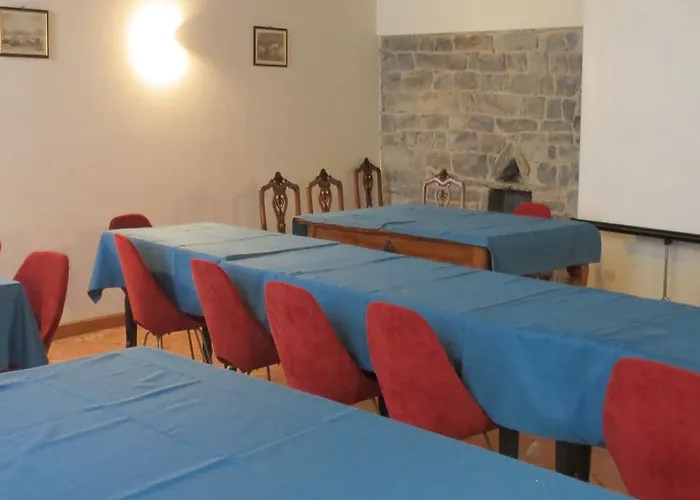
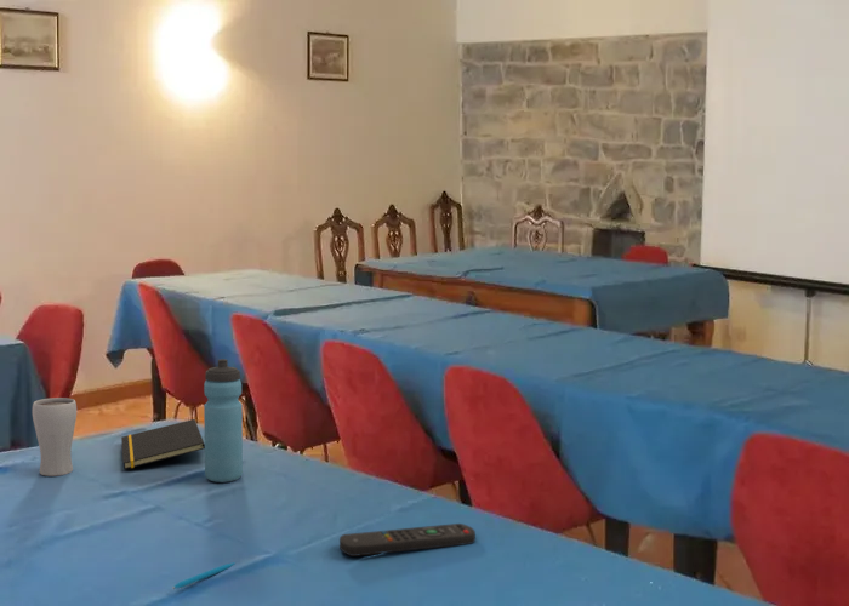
+ drinking glass (55, 438)
+ water bottle (223, 418)
+ notepad (161, 442)
+ pen (205, 574)
+ remote control (408, 538)
